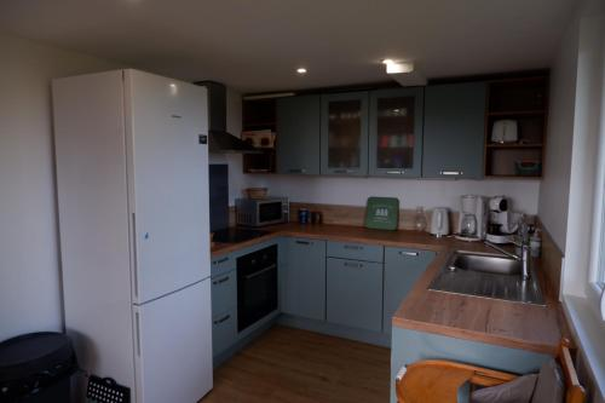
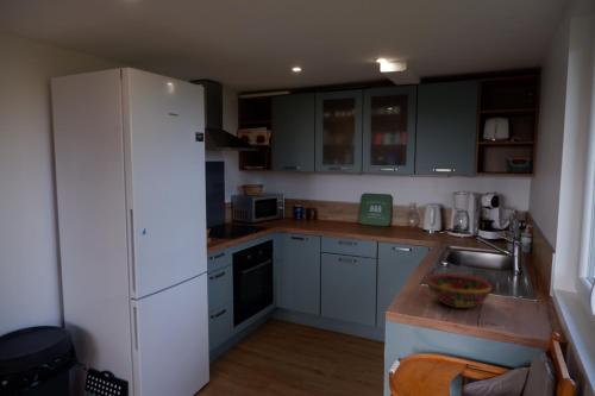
+ bowl (457, 291)
